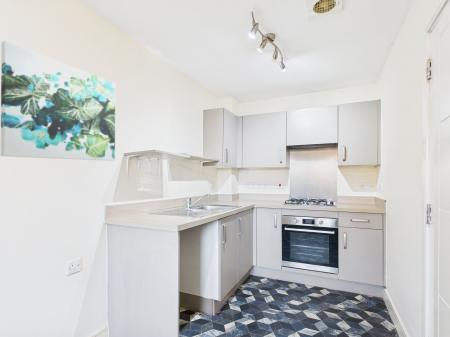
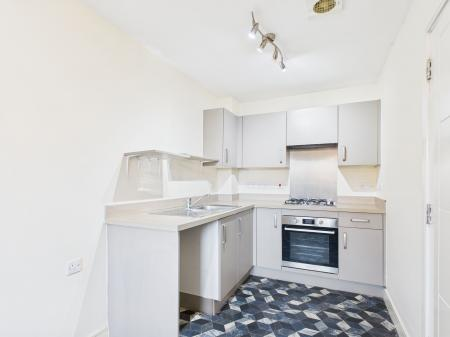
- wall art (68, 112)
